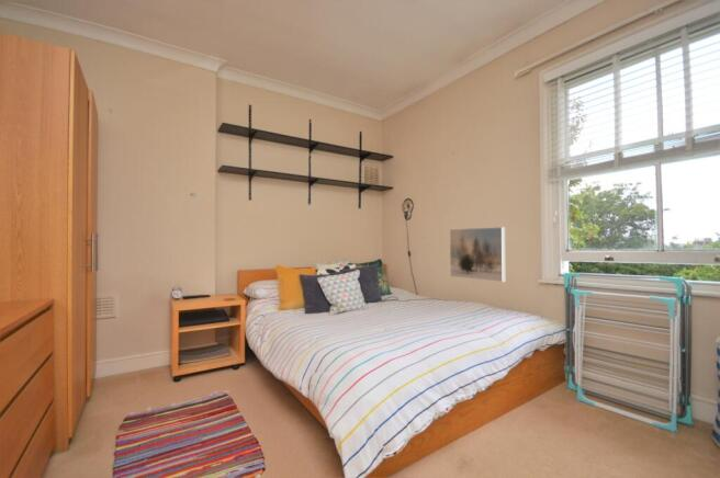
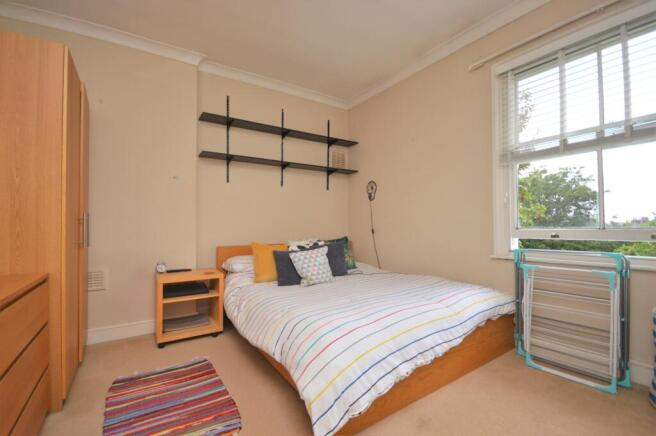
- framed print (475, 253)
